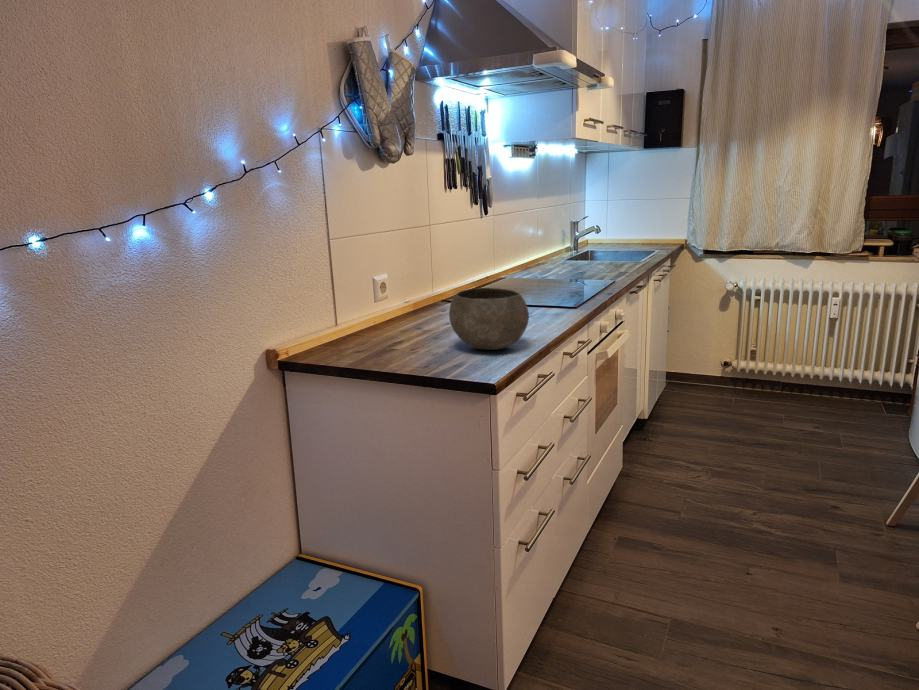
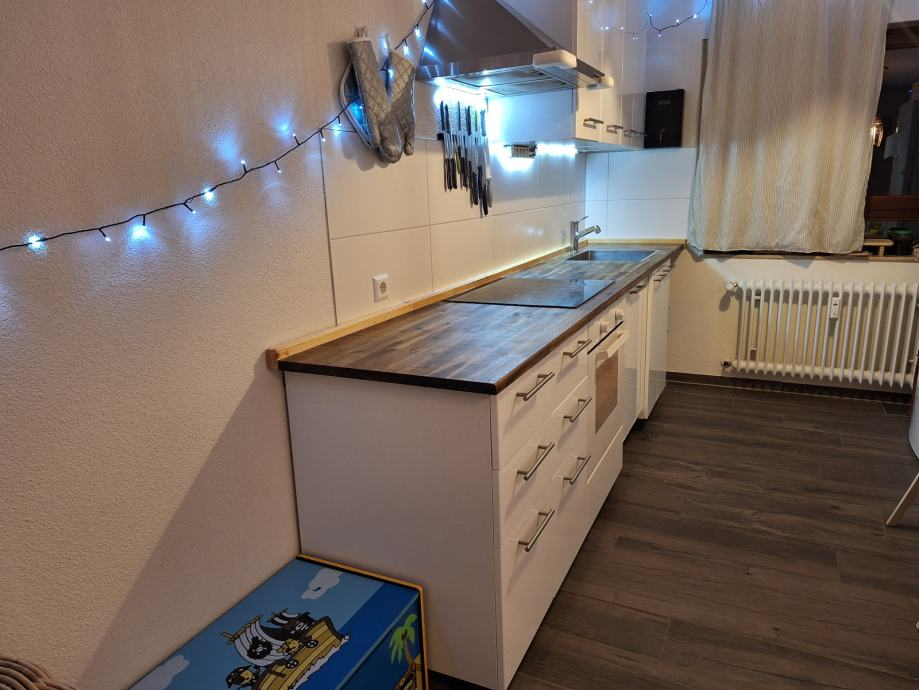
- bowl (488, 319)
